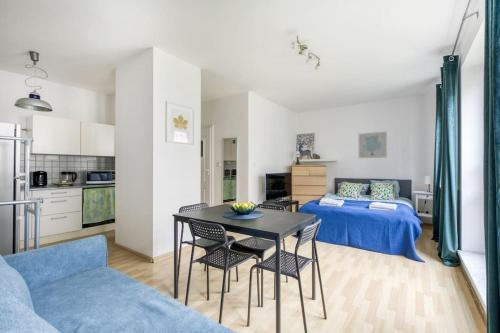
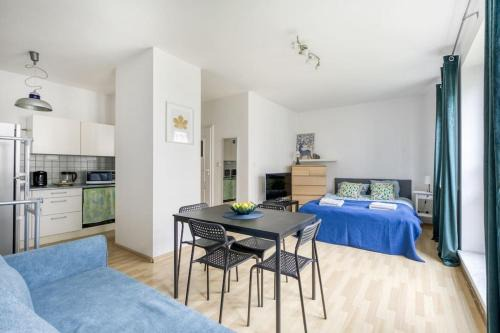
- wall art (372, 145)
